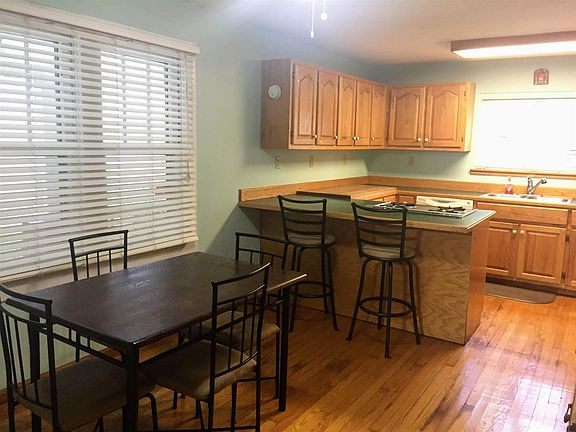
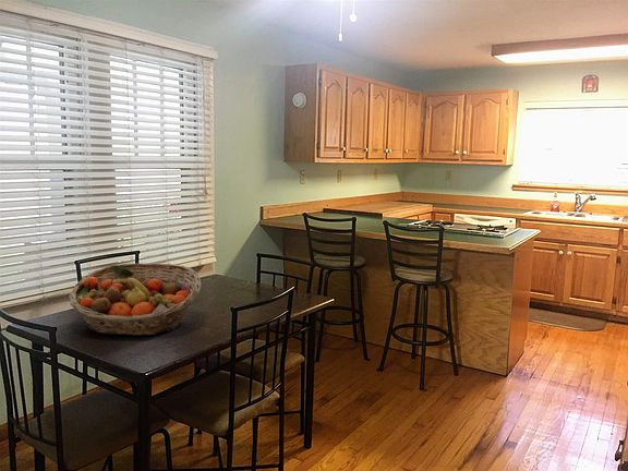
+ fruit basket (136, 298)
